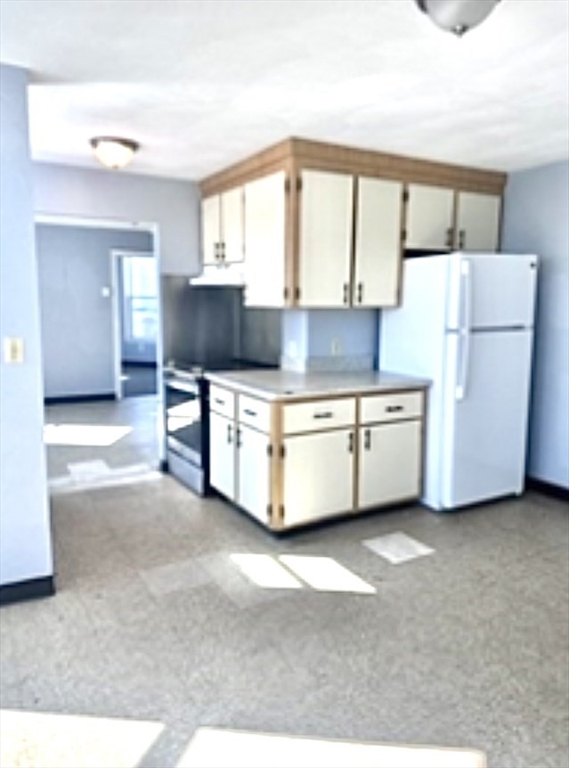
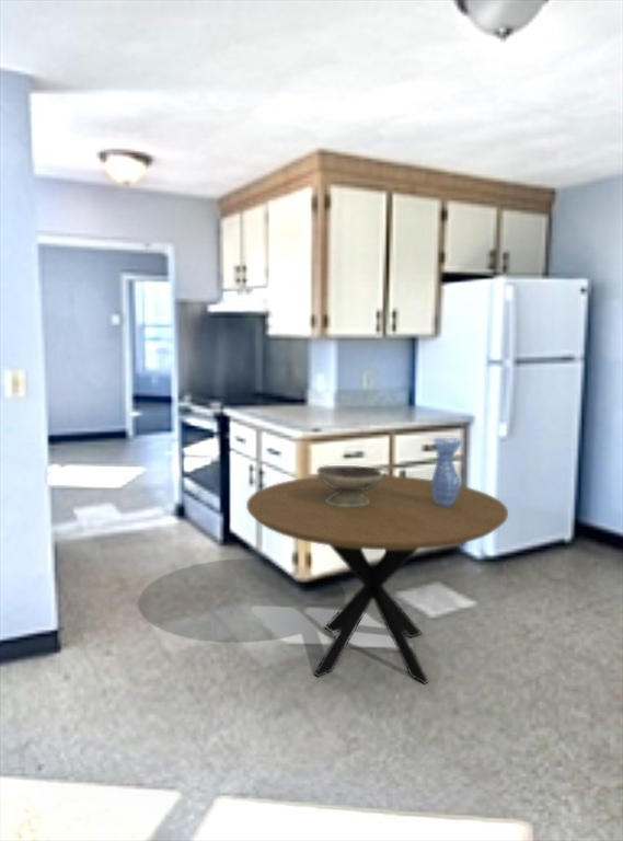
+ dining table (372, 578)
+ decorative bowl (349, 484)
+ vase (446, 471)
